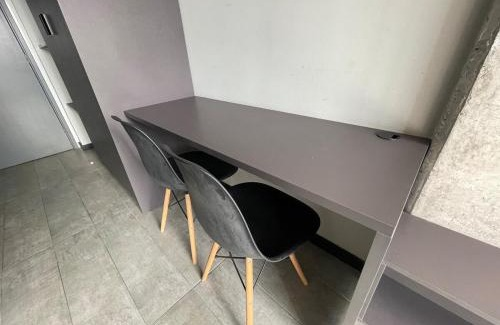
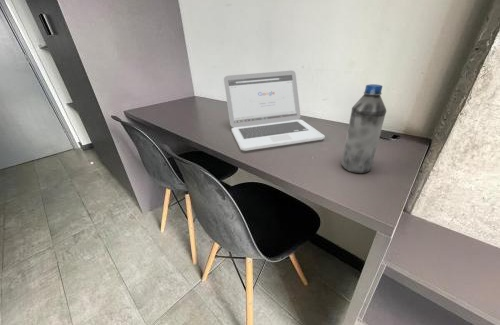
+ water bottle (364, 130)
+ laptop (271, 106)
